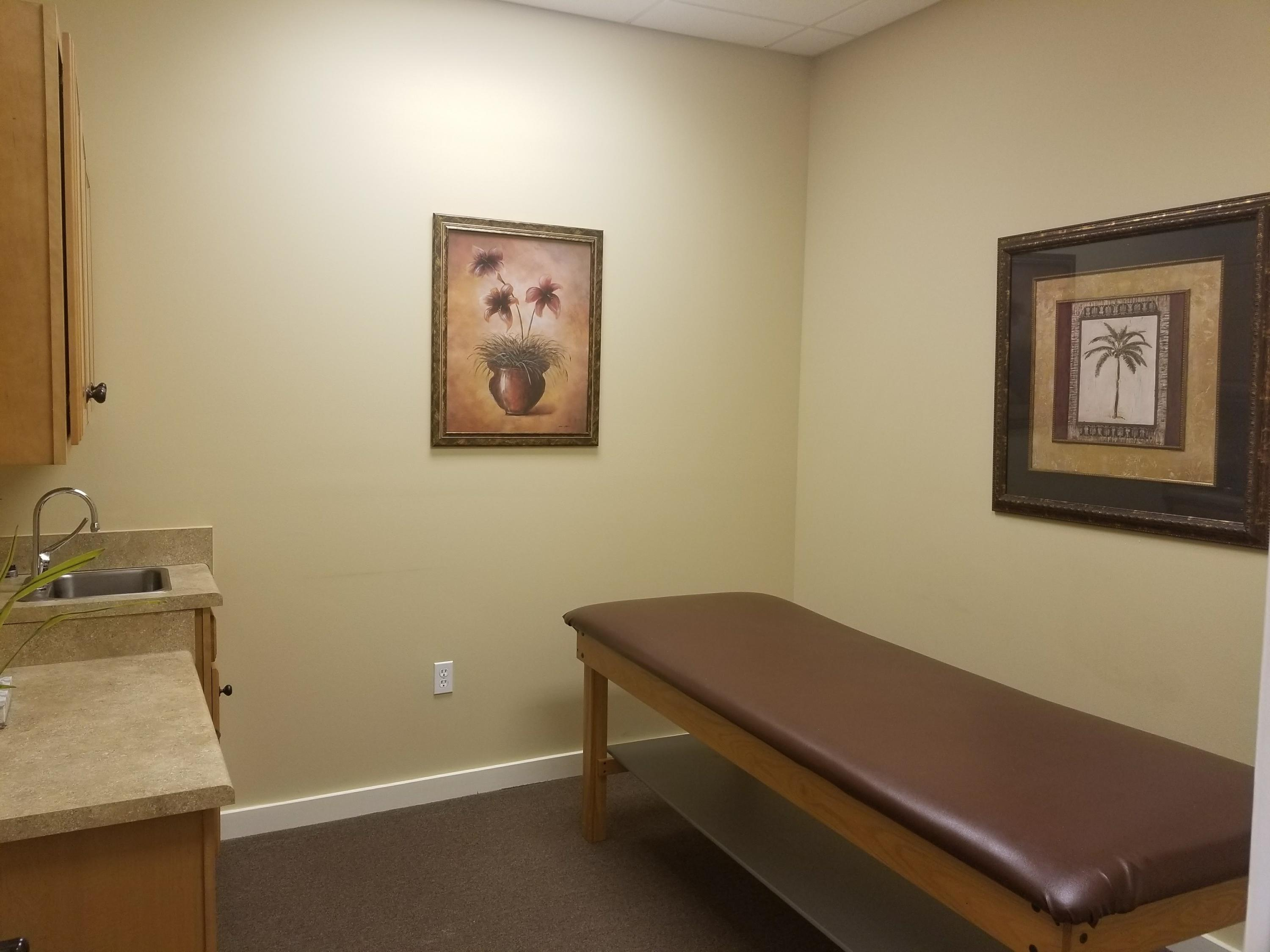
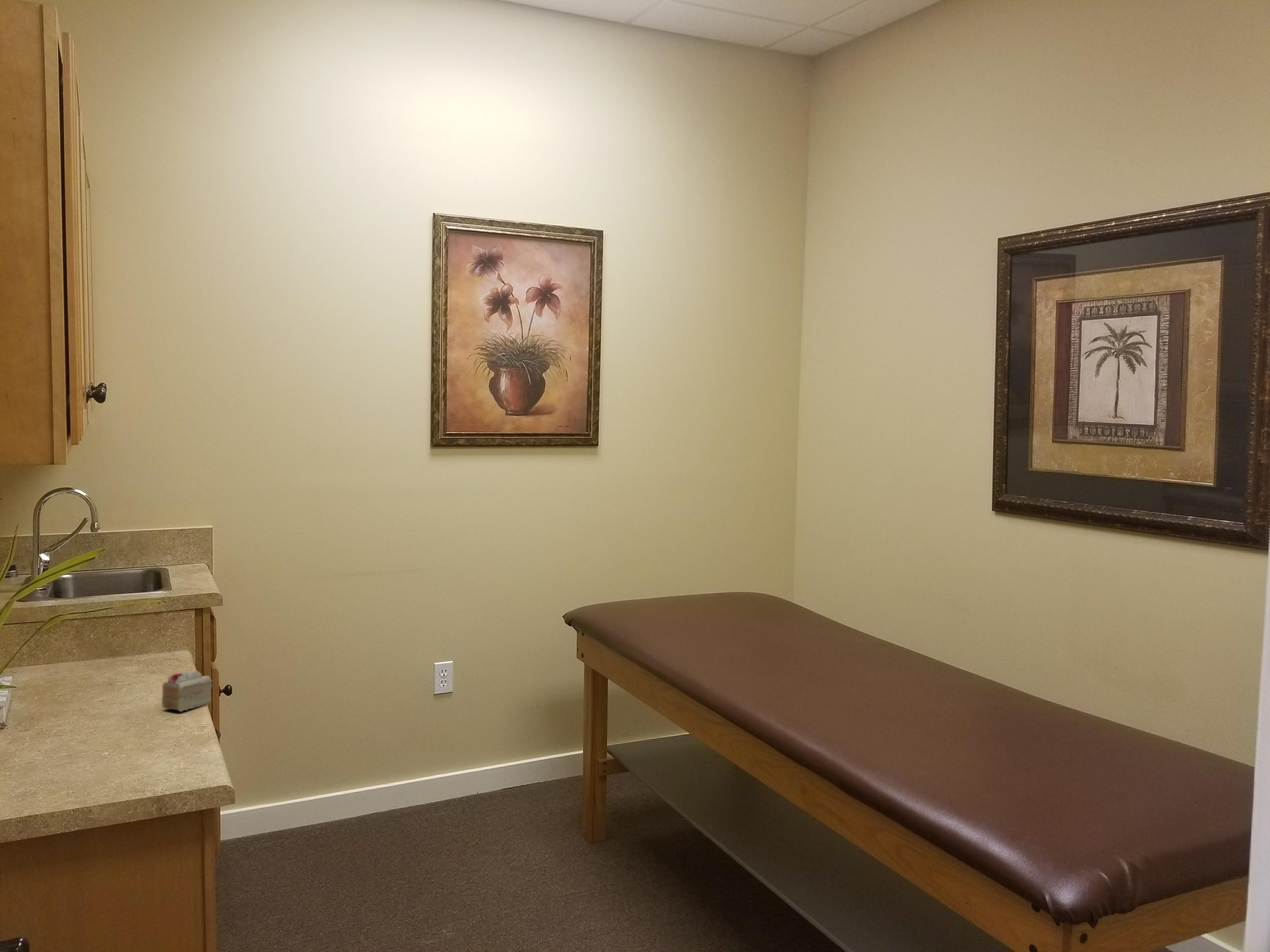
+ cake slice (187, 688)
